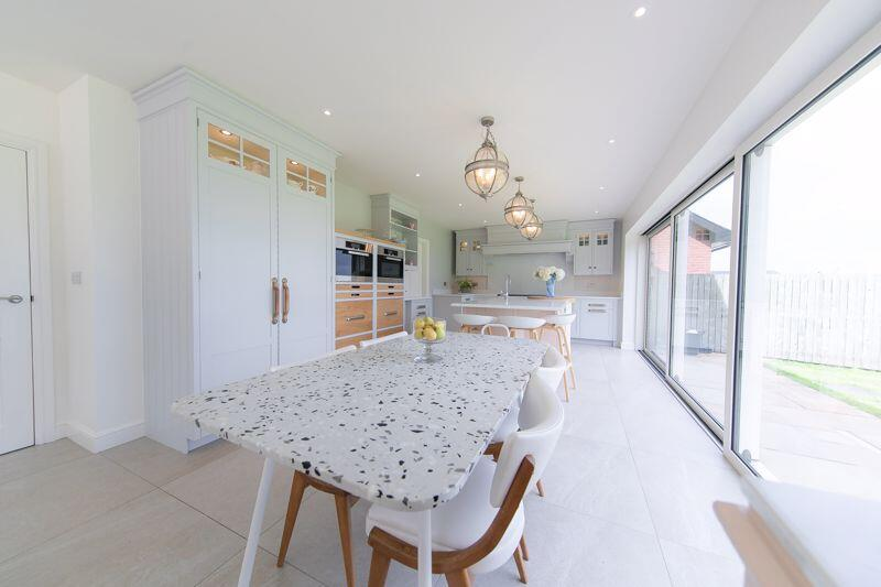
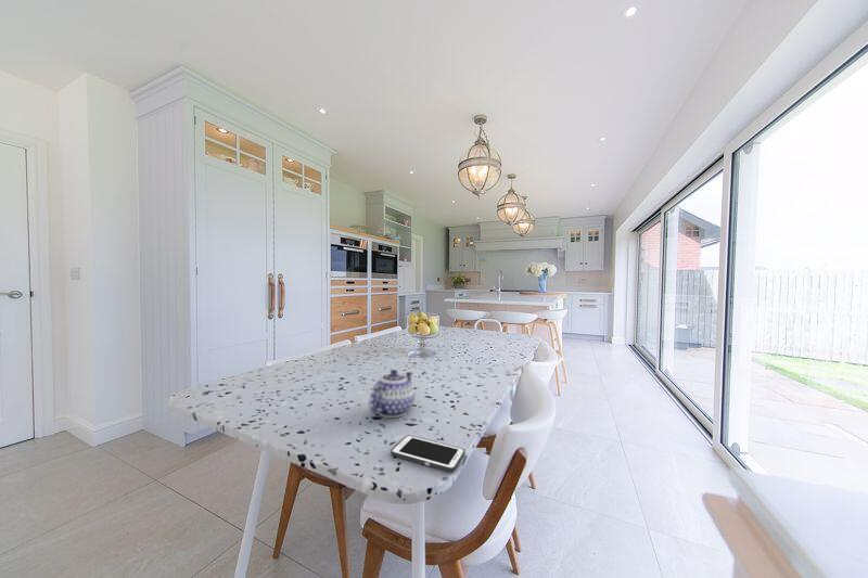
+ teapot (393, 390)
+ cell phone (427, 452)
